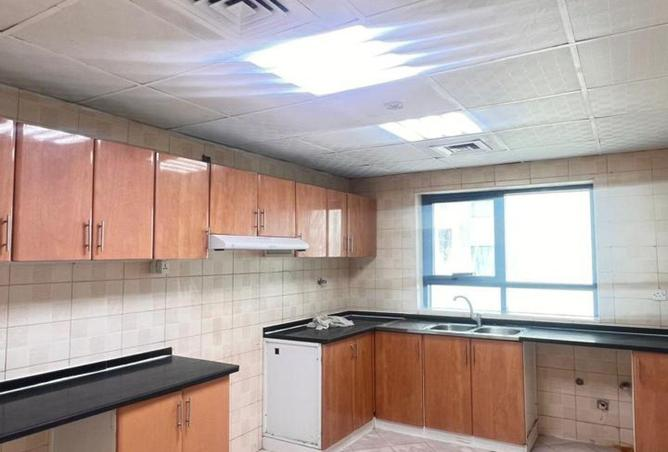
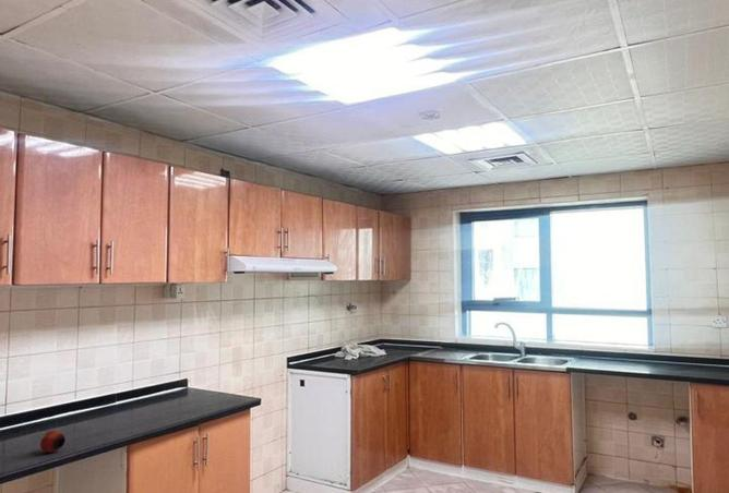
+ apple (52, 441)
